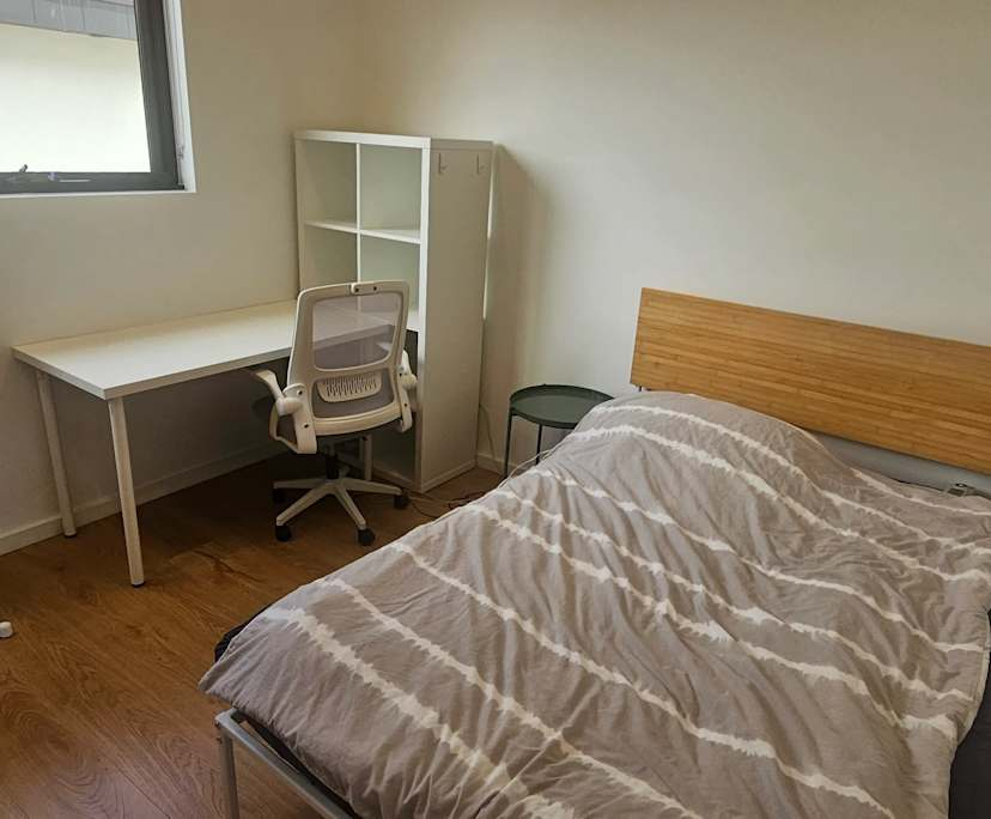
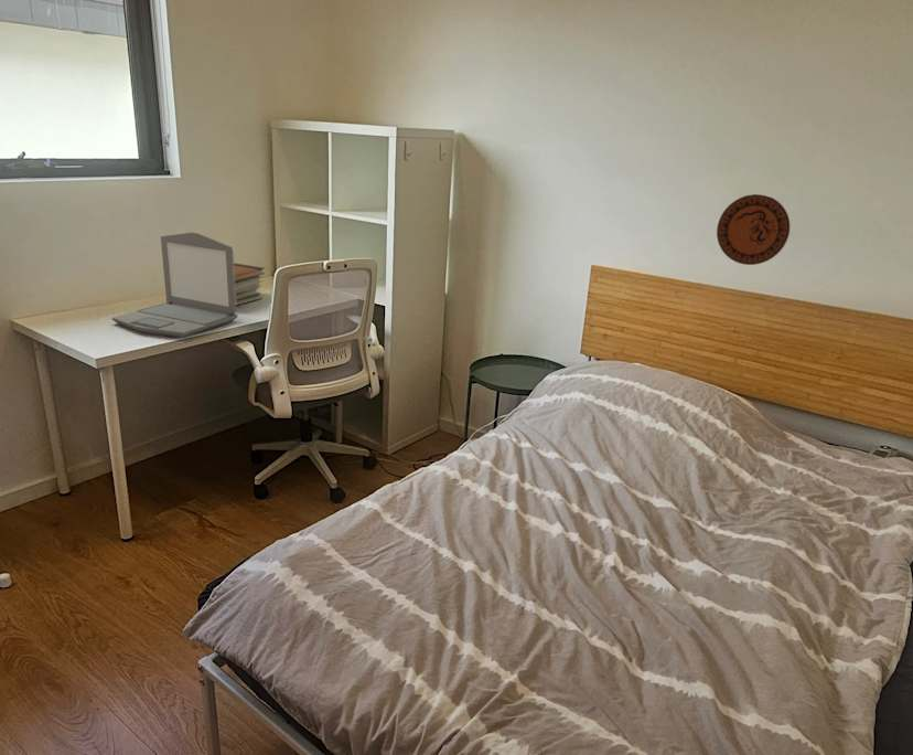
+ book stack (235, 286)
+ laptop (170, 280)
+ decorative plate (752, 230)
